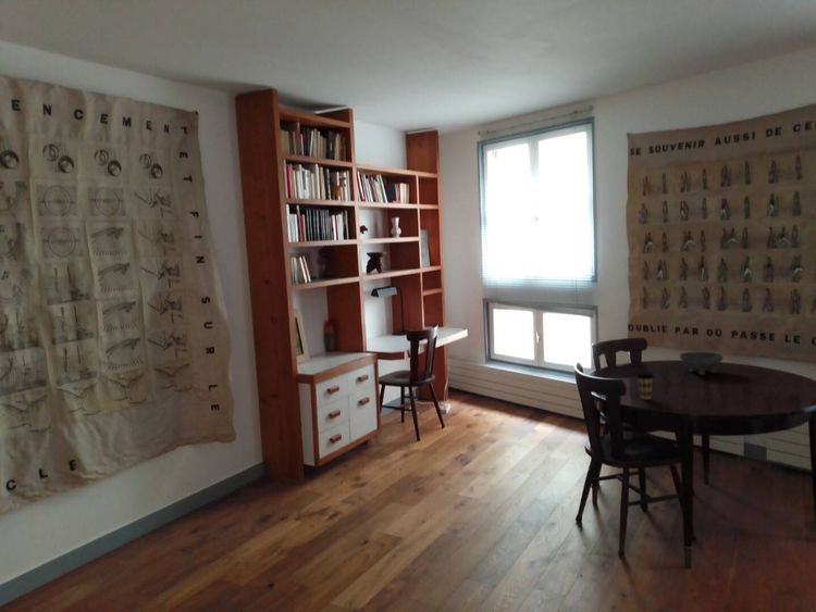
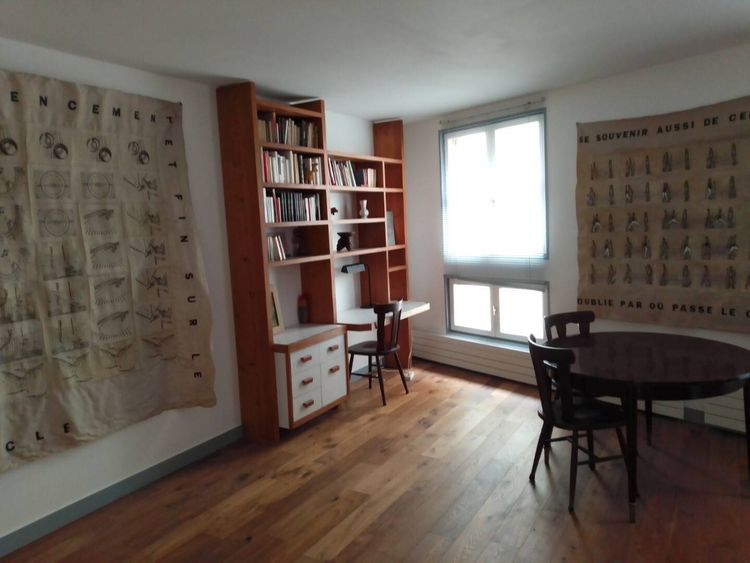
- coffee cup (645, 385)
- bowl (701, 363)
